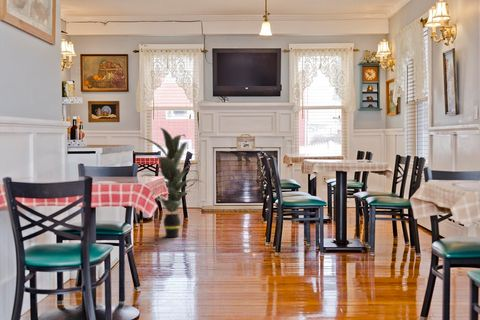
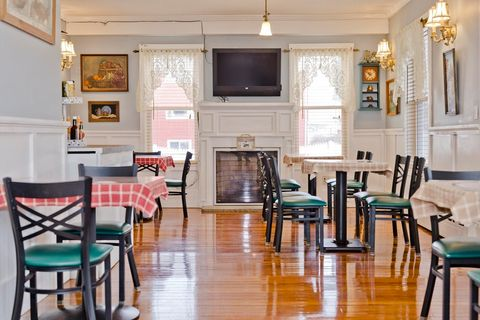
- indoor plant (167, 182)
